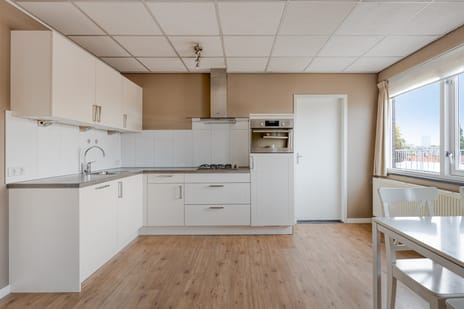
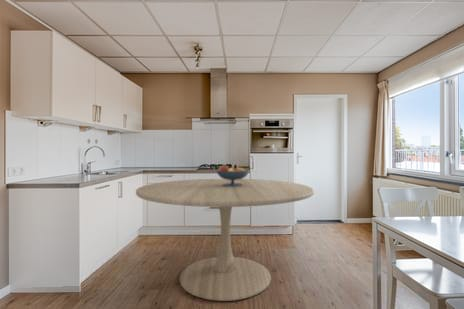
+ fruit bowl (232, 175)
+ dining table (225, 231)
